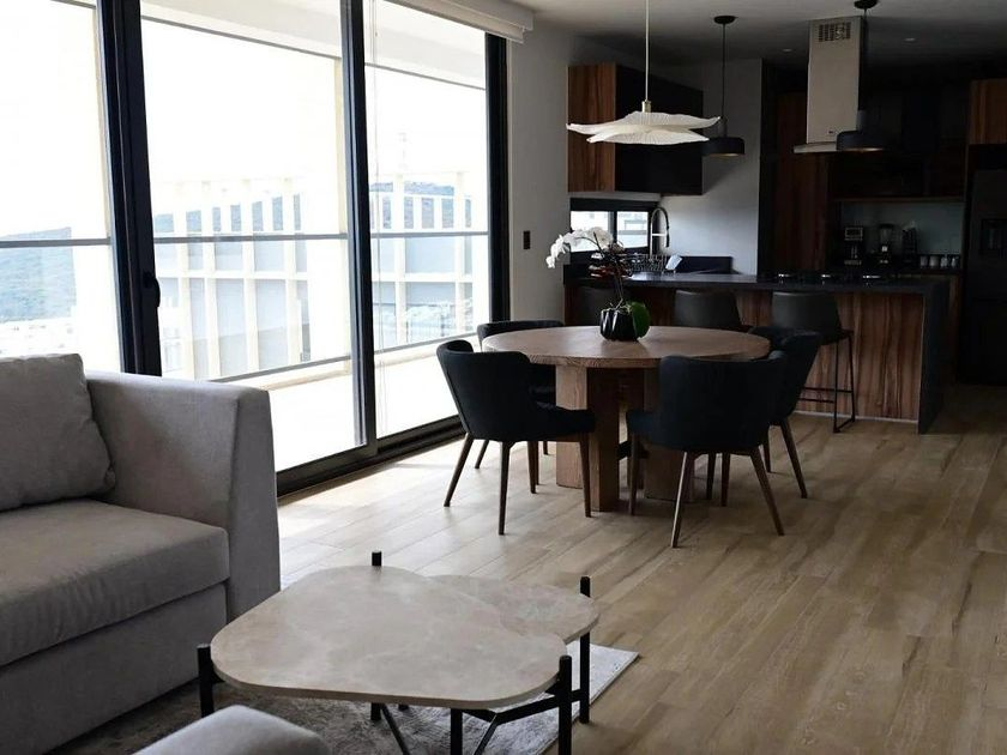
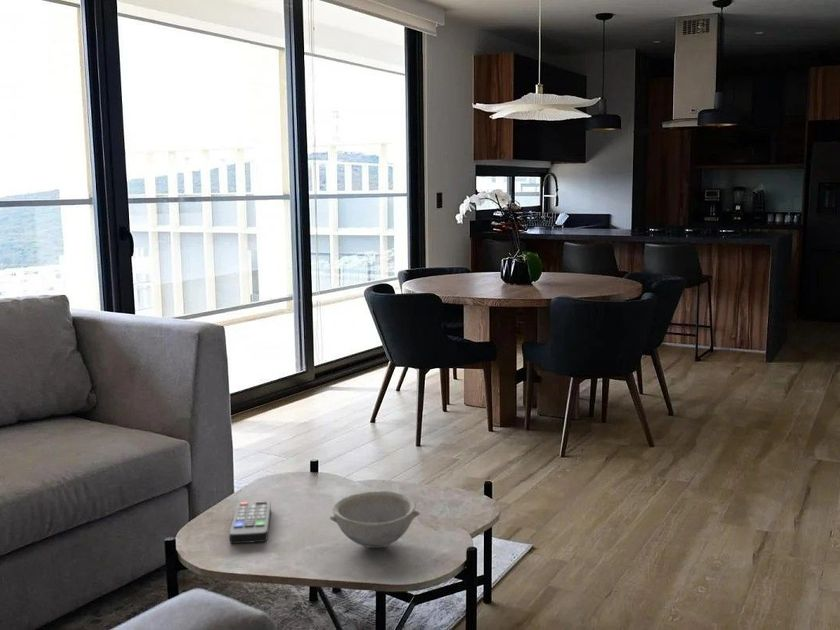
+ bowl (375, 524)
+ remote control (251, 520)
